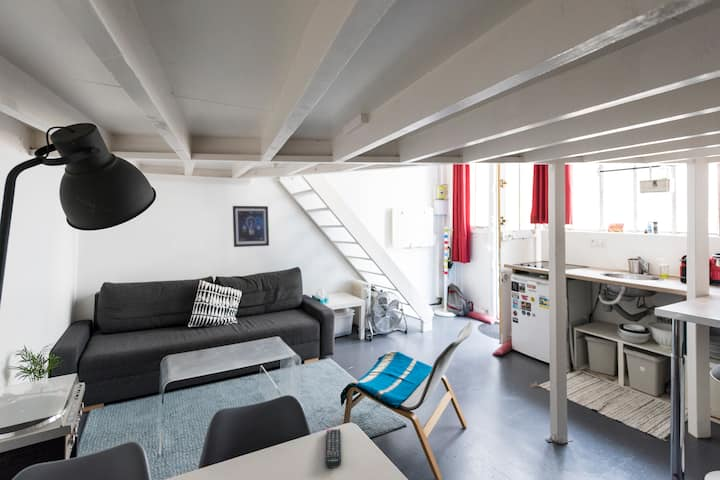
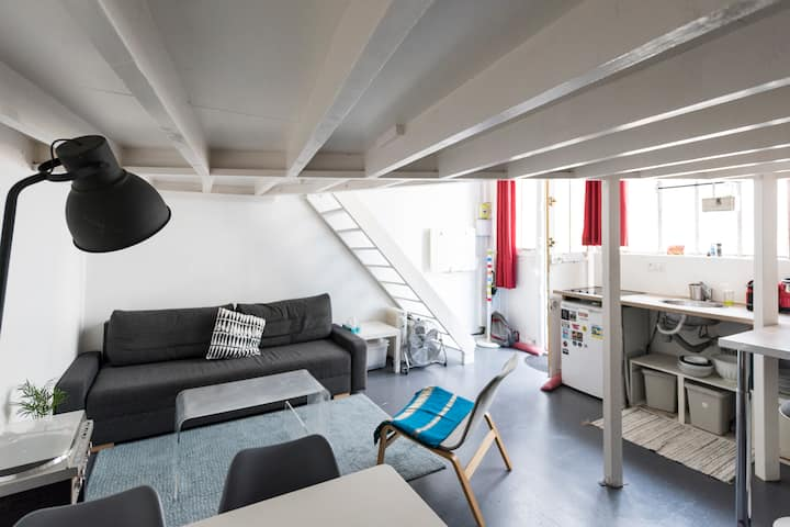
- remote control (333, 446)
- wall art (251, 226)
